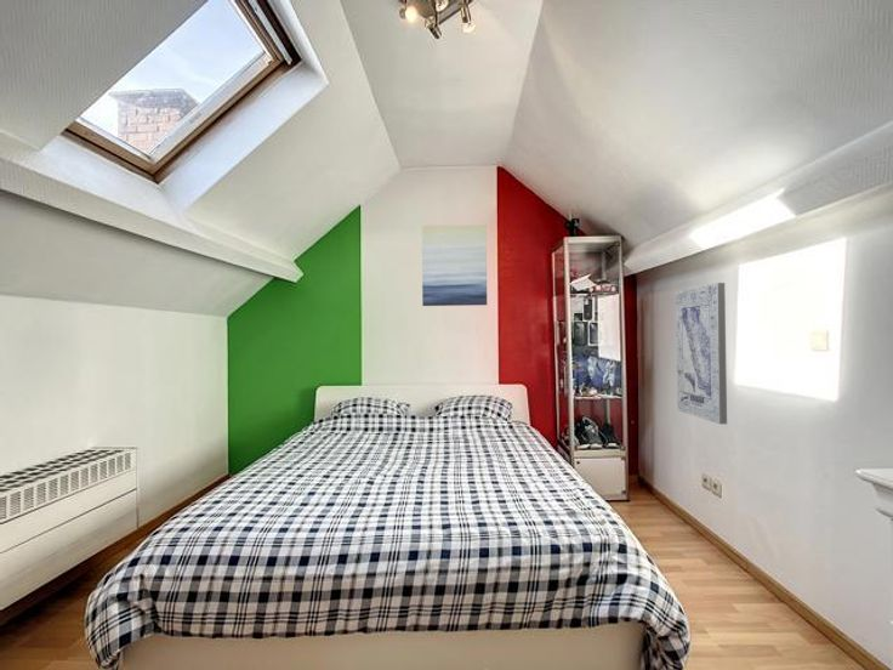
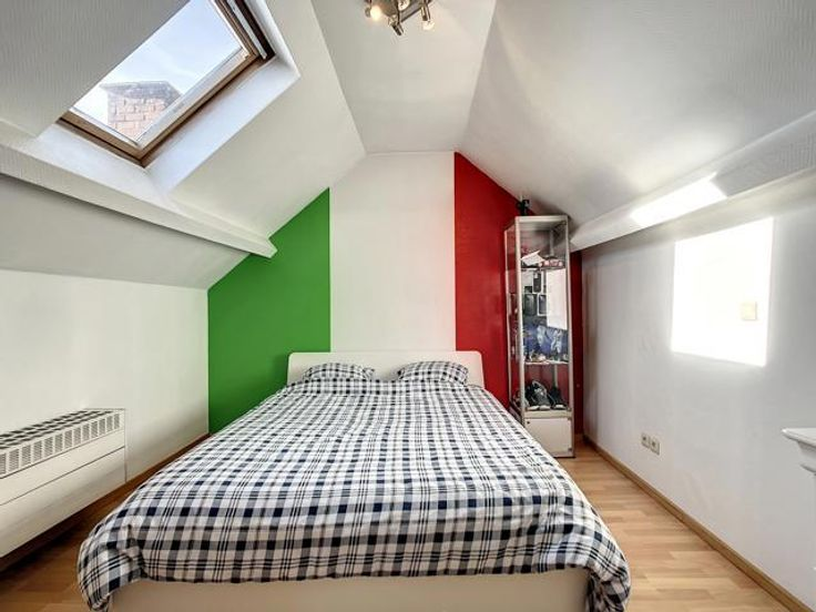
- wall art (454, 265)
- wall art (699, 352)
